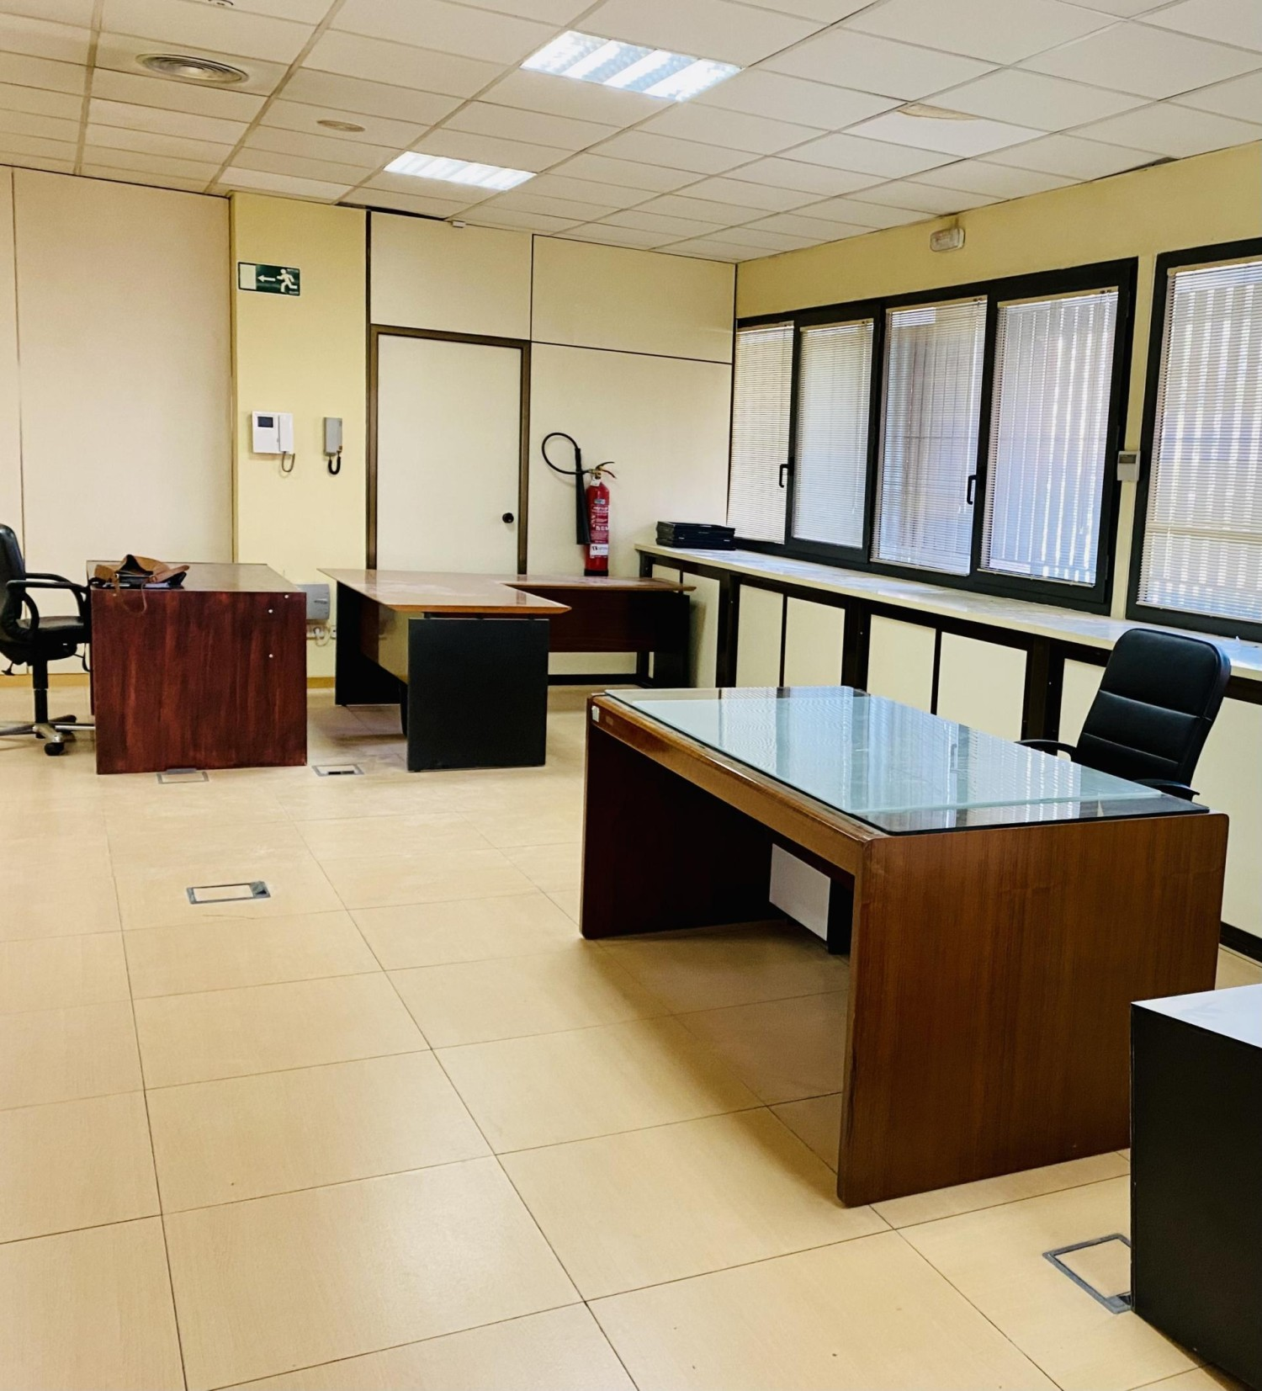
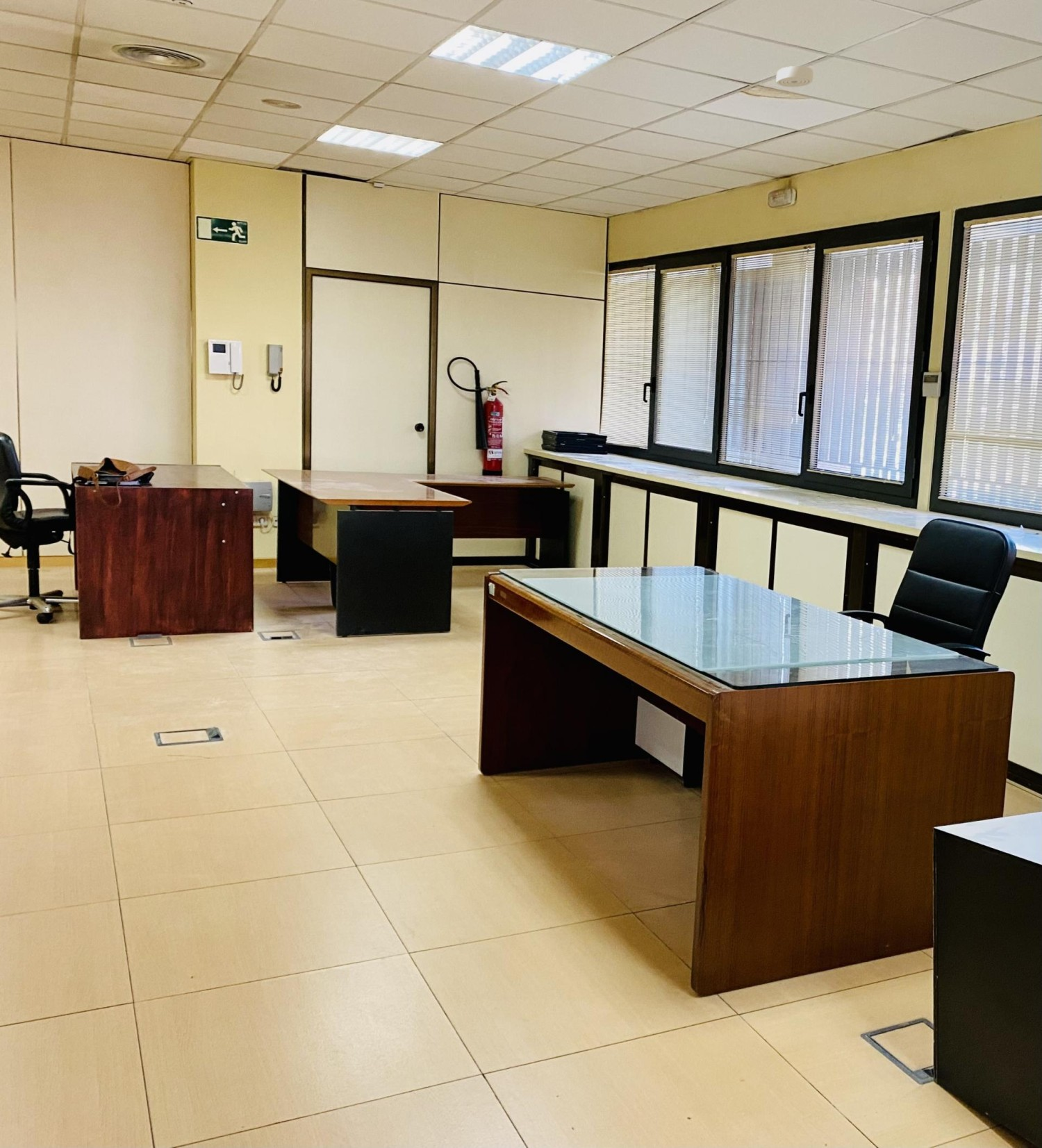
+ smoke detector (795, 76)
